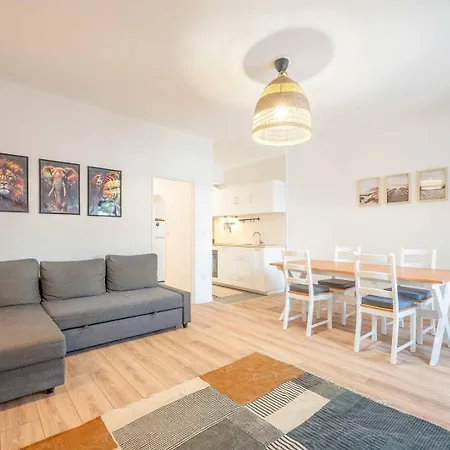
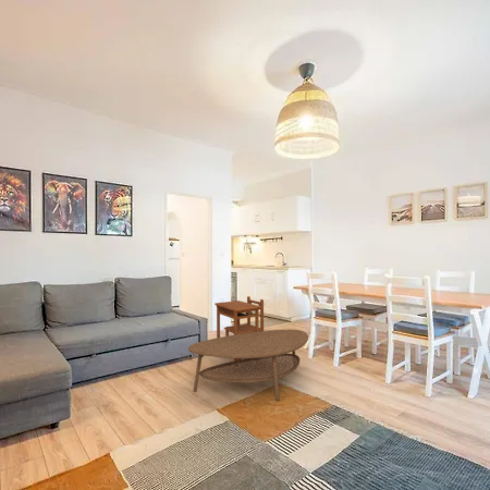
+ coffee table (258, 364)
+ side table (237, 328)
